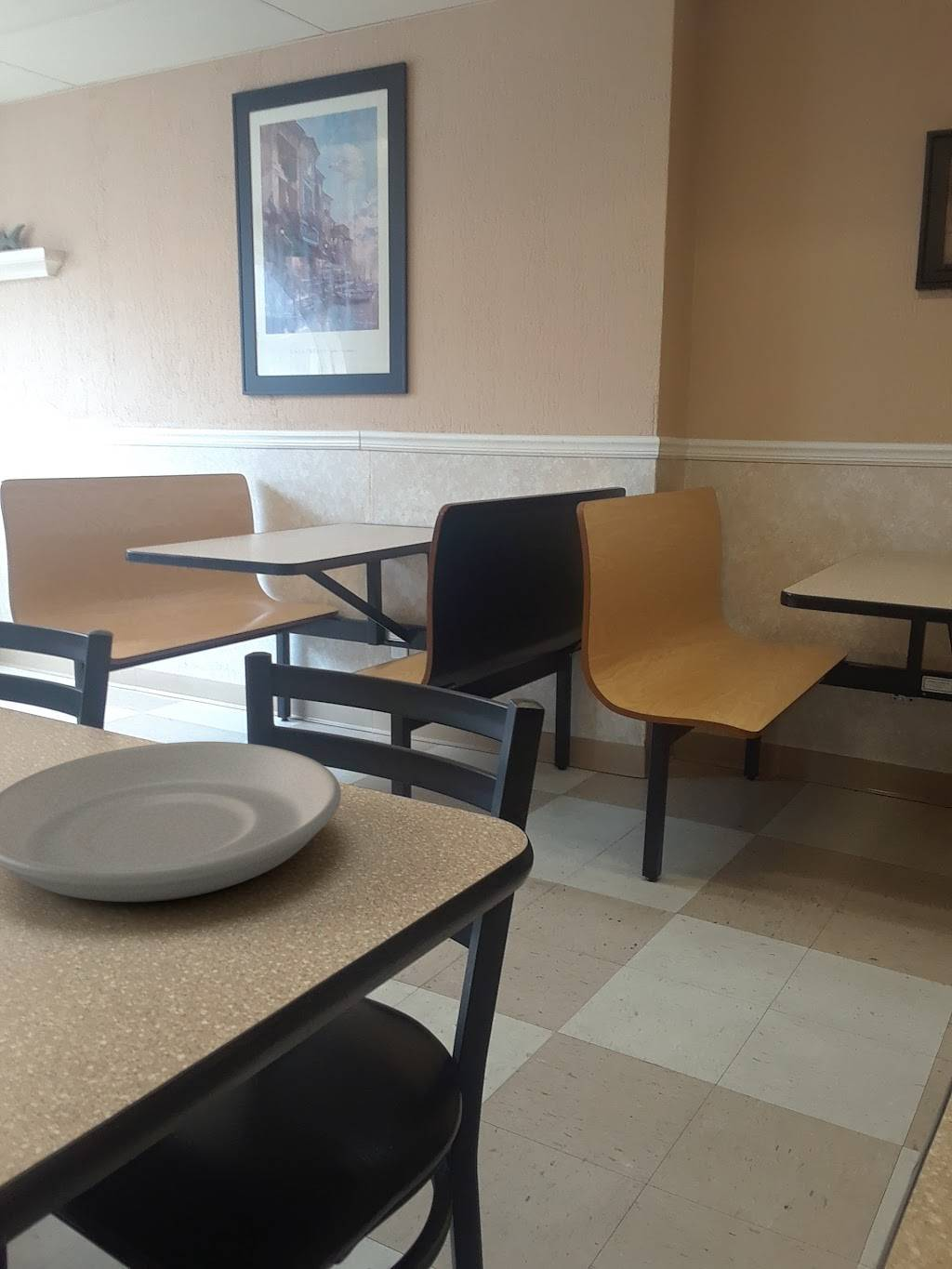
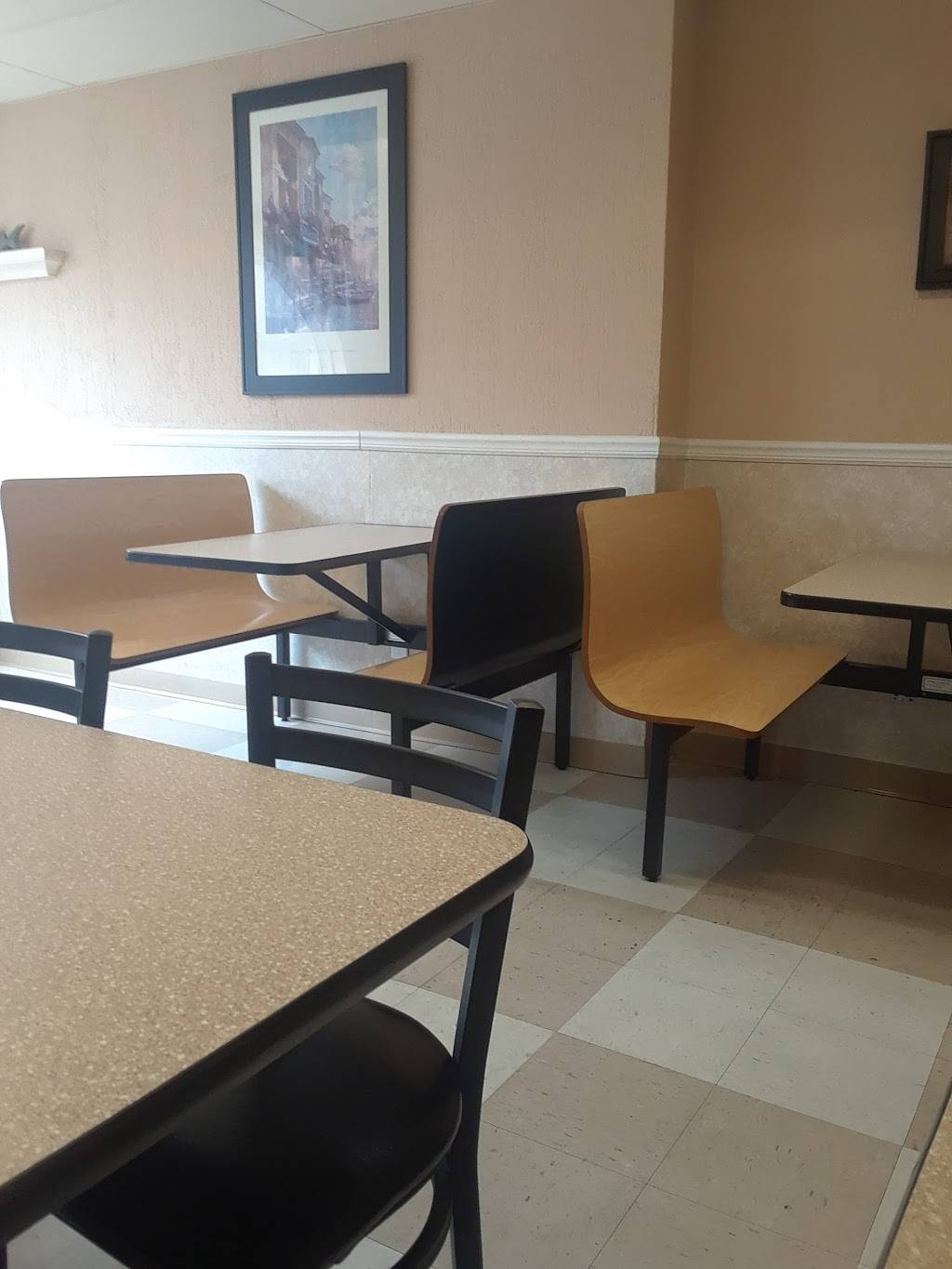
- plate (167, 822)
